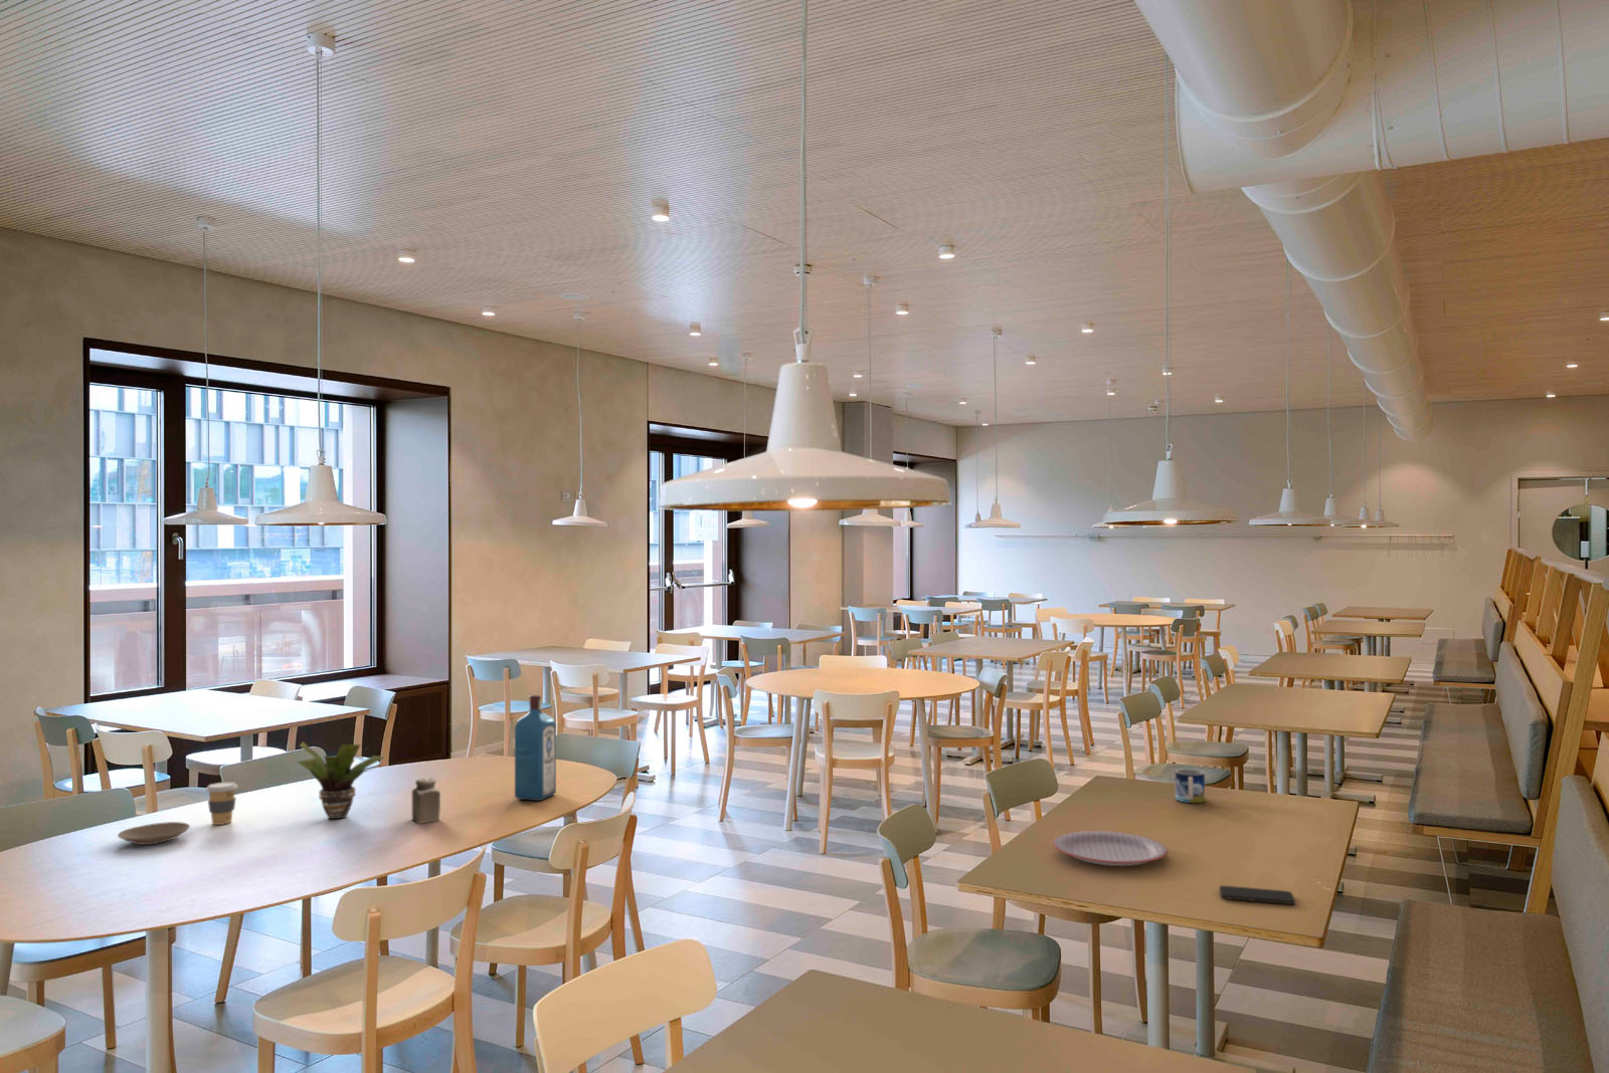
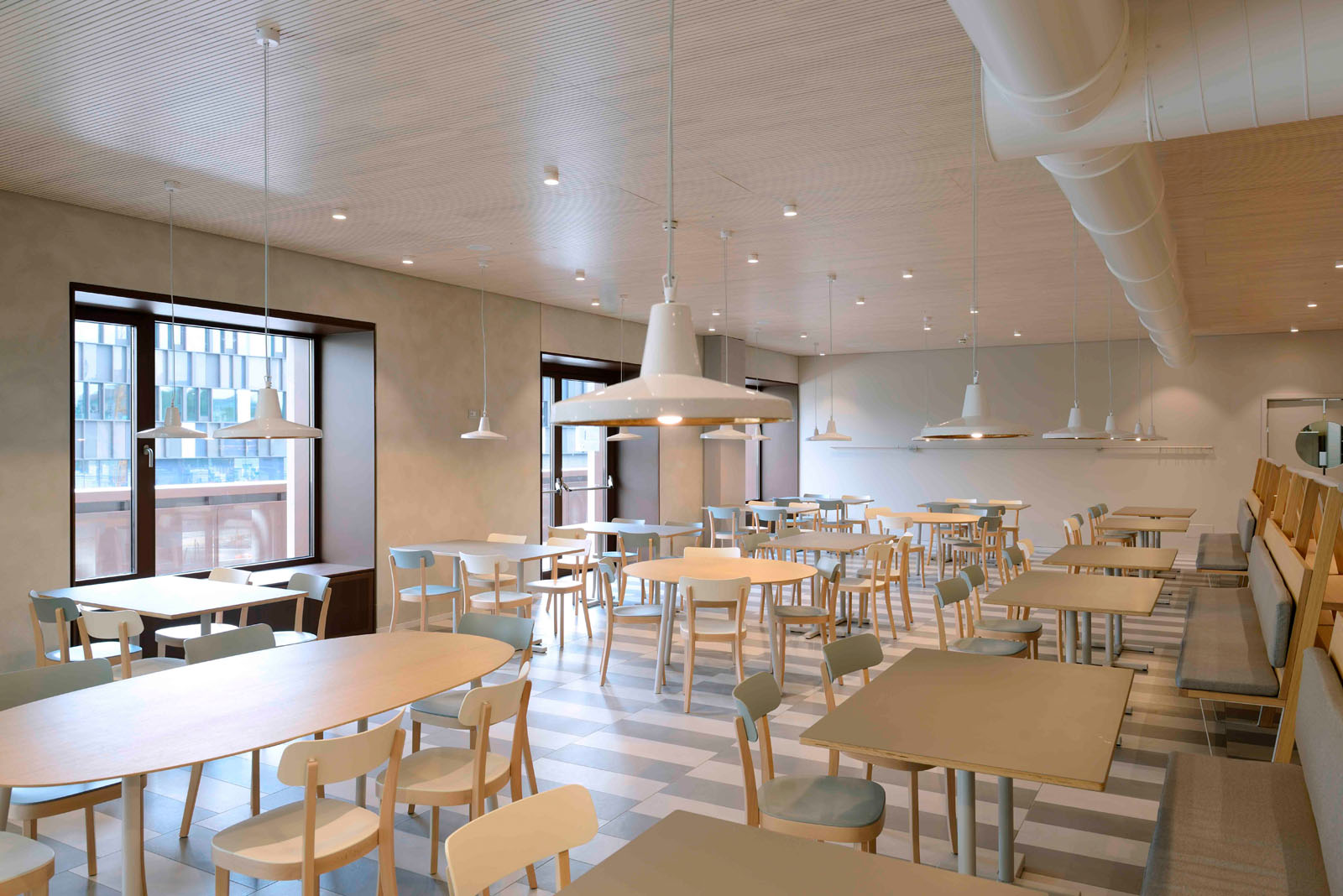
- liquor (536, 746)
- mug (1190, 787)
- salt shaker (425, 799)
- smartphone (1256, 895)
- plate (1109, 849)
- coffee cup (222, 802)
- potted plant (337, 778)
- plate (153, 835)
